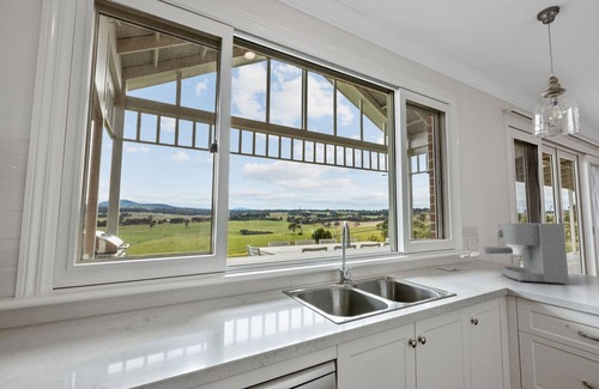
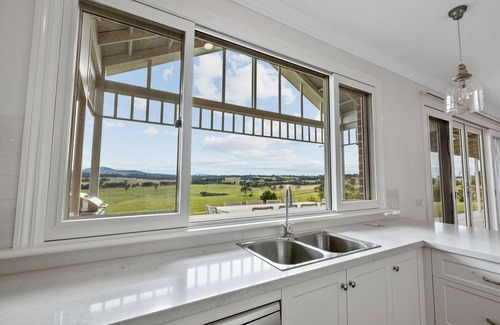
- coffee maker (527, 250)
